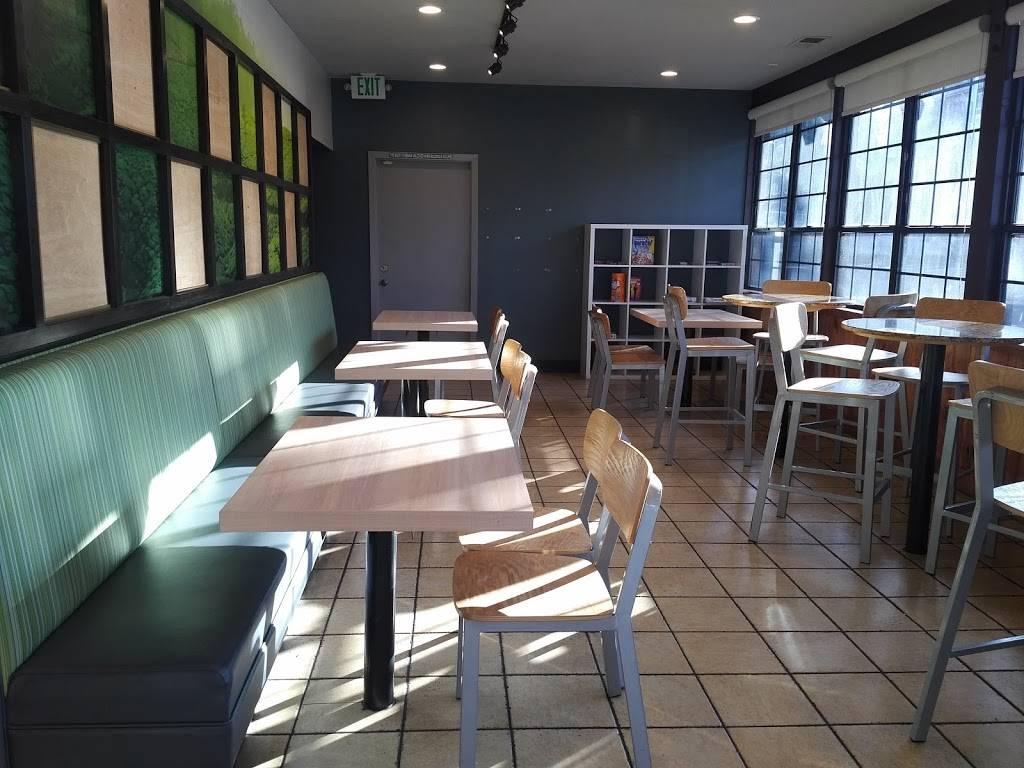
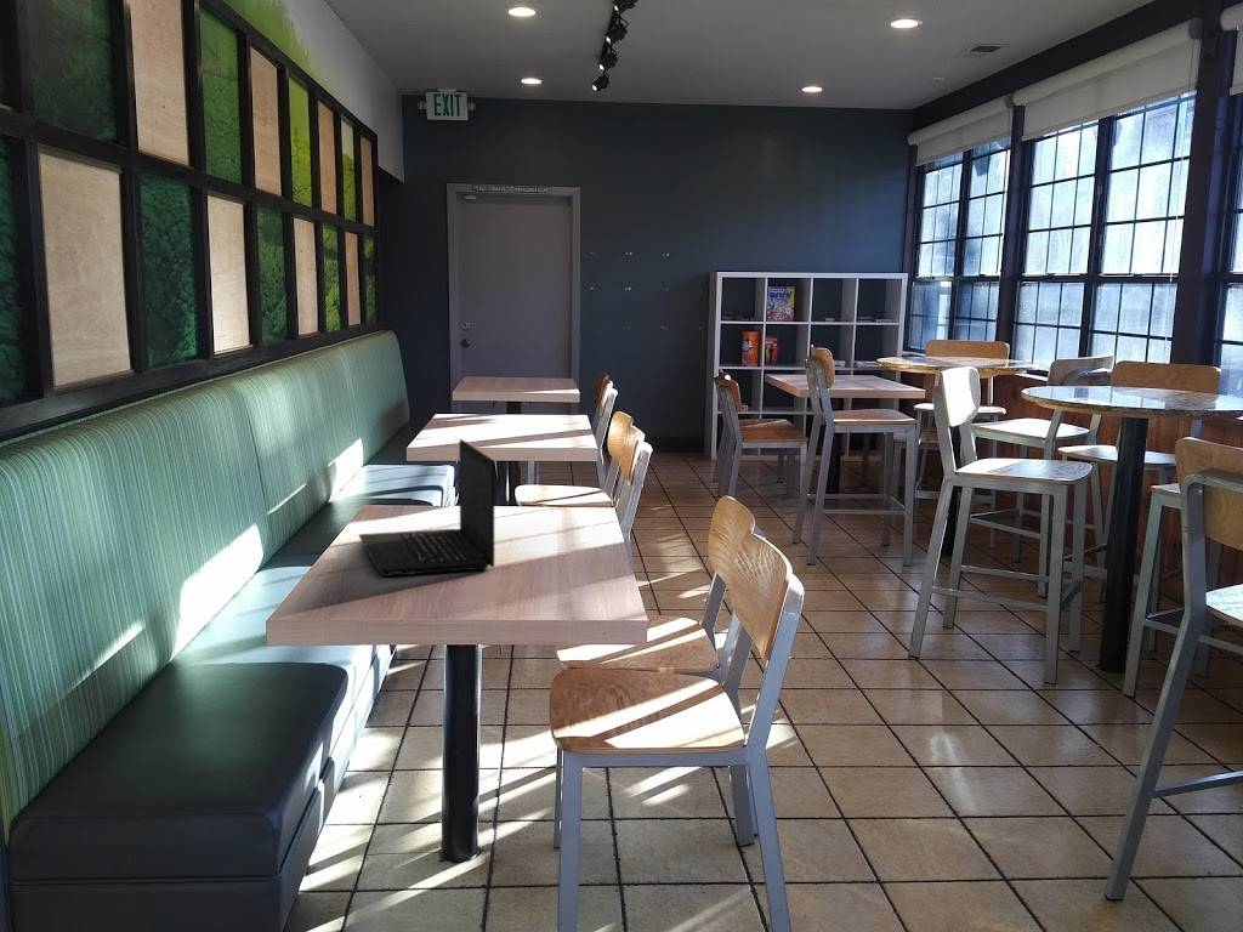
+ laptop (422, 530)
